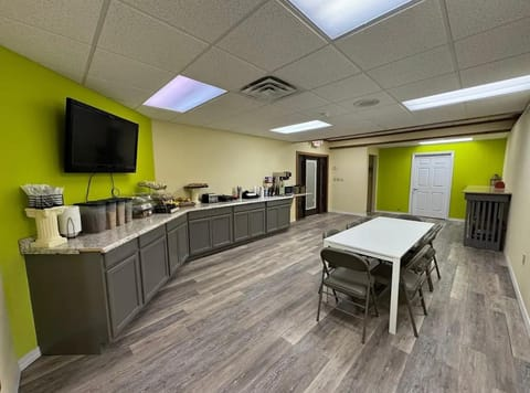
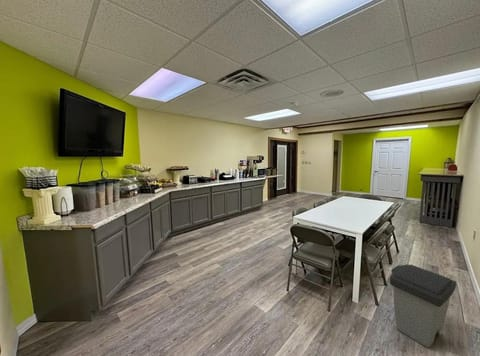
+ trash can (418, 302)
